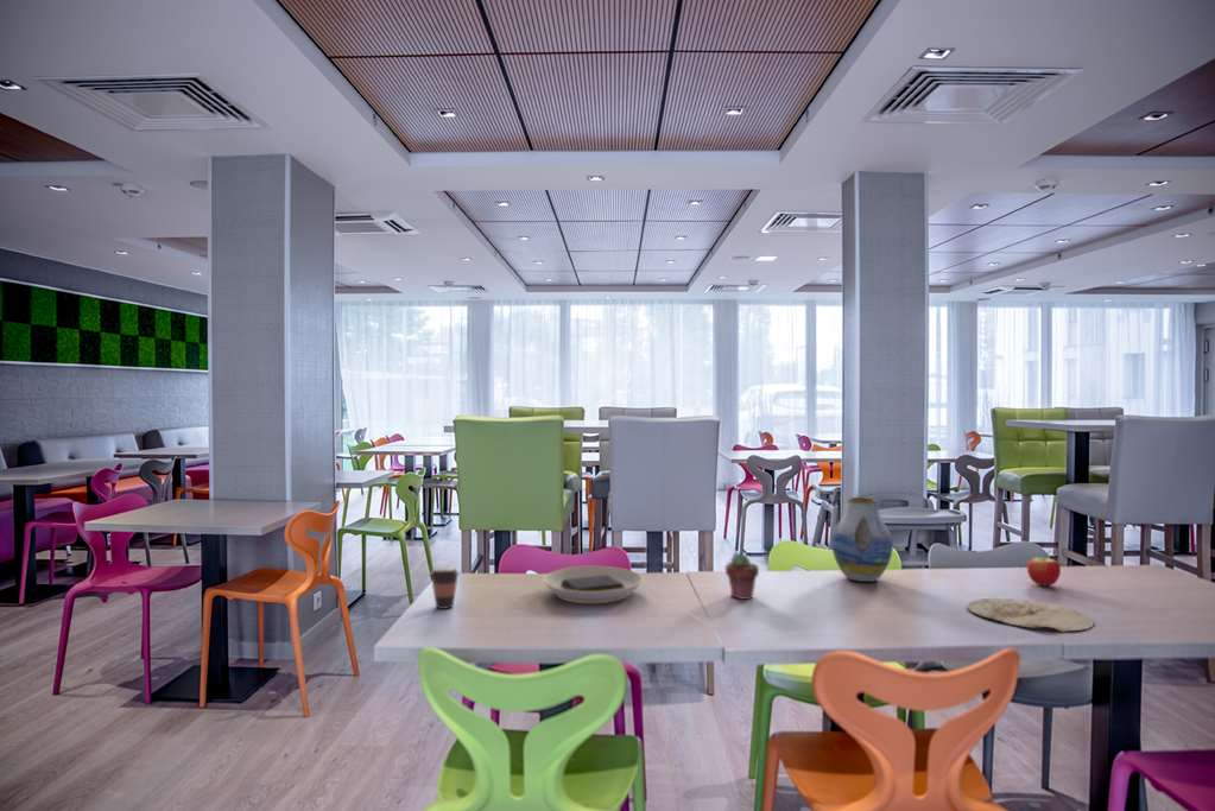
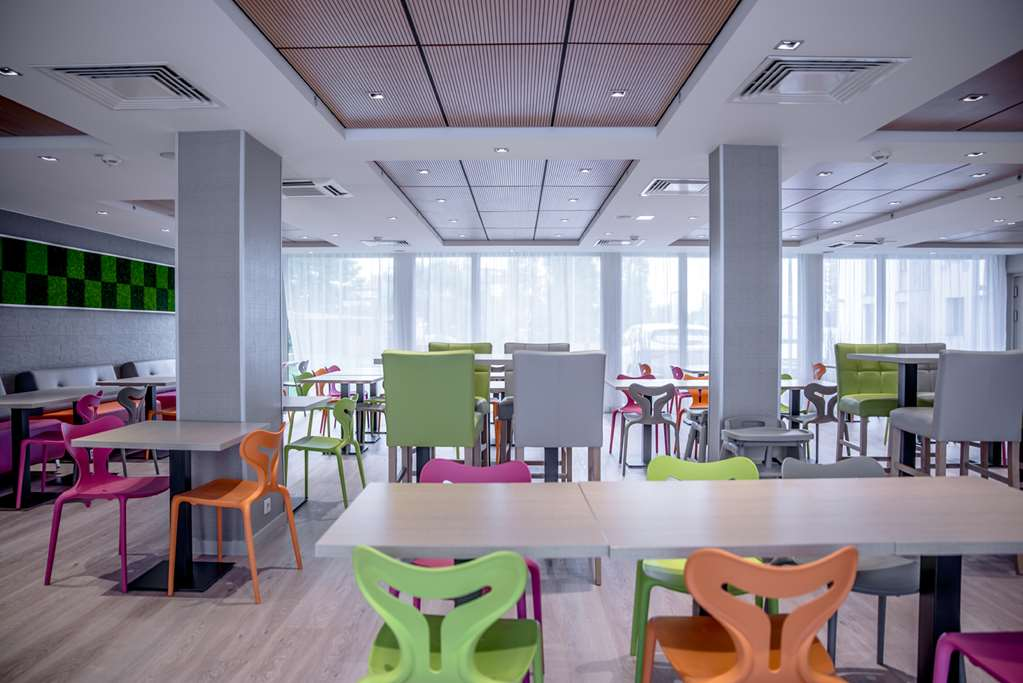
- apple (1043, 566)
- coffee cup (444, 587)
- plate (1027, 610)
- plate (593, 585)
- potted succulent (741, 574)
- vase (861, 539)
